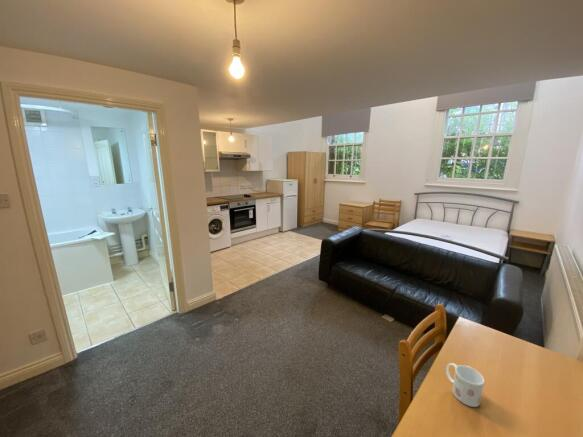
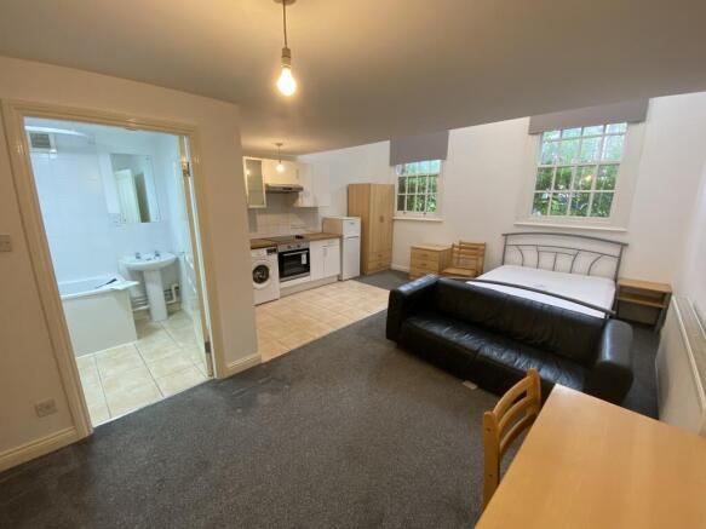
- mug (462, 380)
